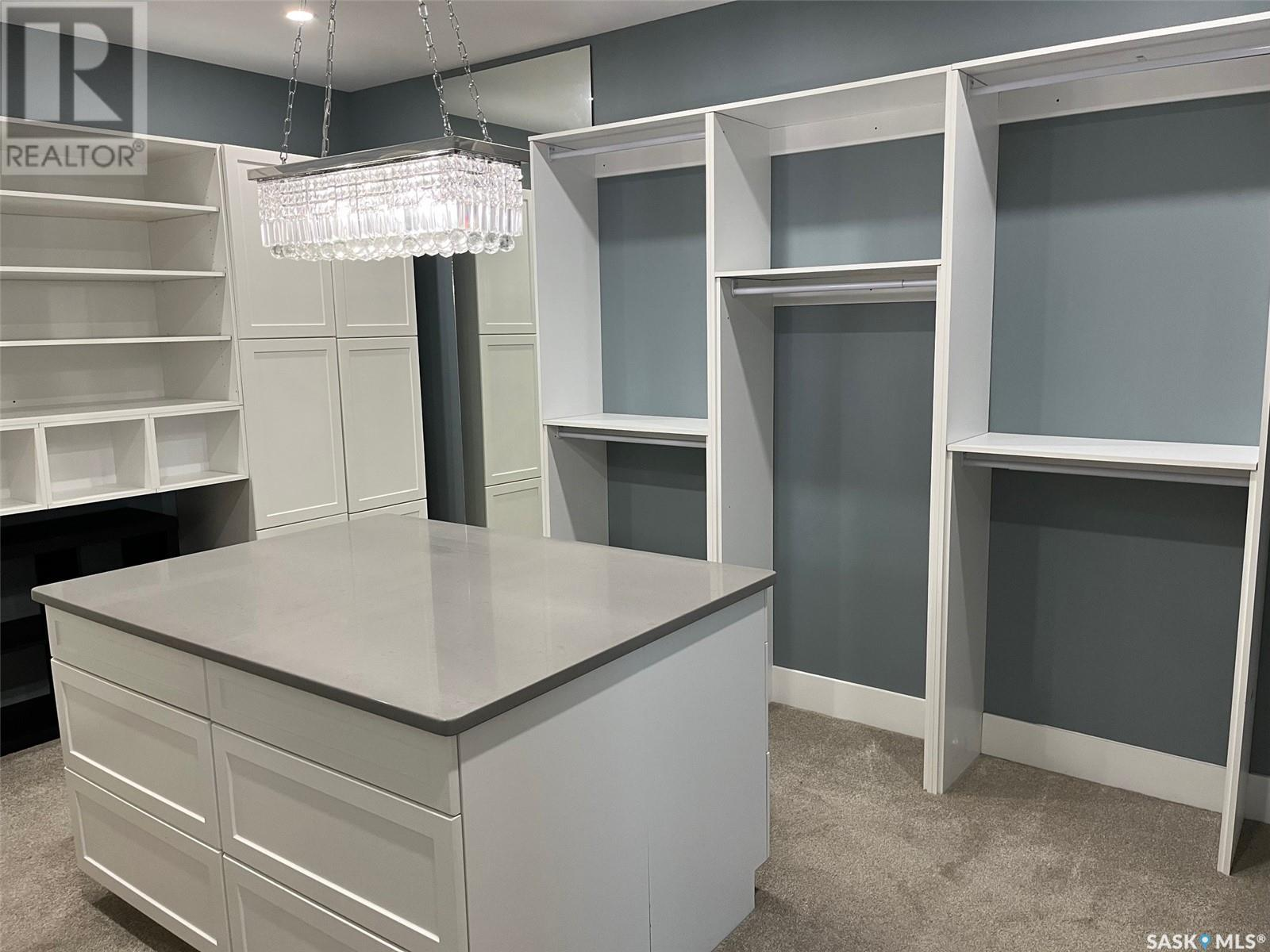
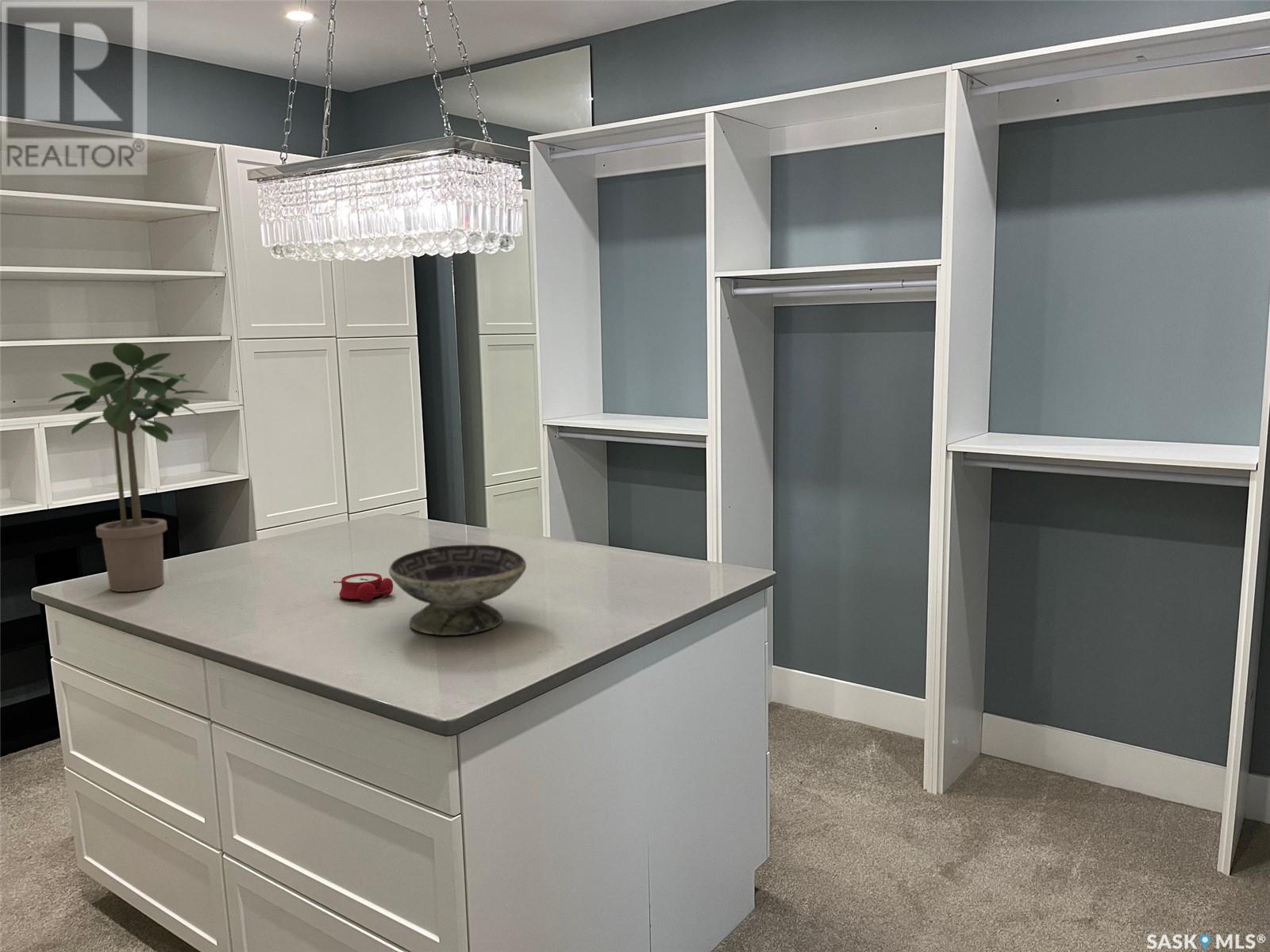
+ alarm clock (366, 587)
+ potted plant (136, 467)
+ decorative bowl (459, 590)
